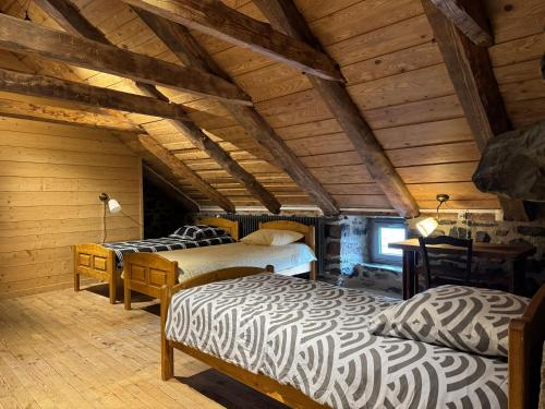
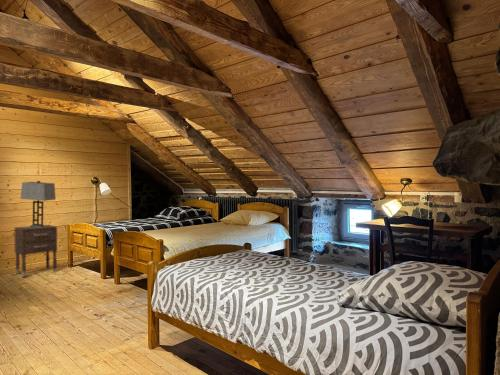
+ table lamp (37, 204)
+ nightstand (36, 249)
